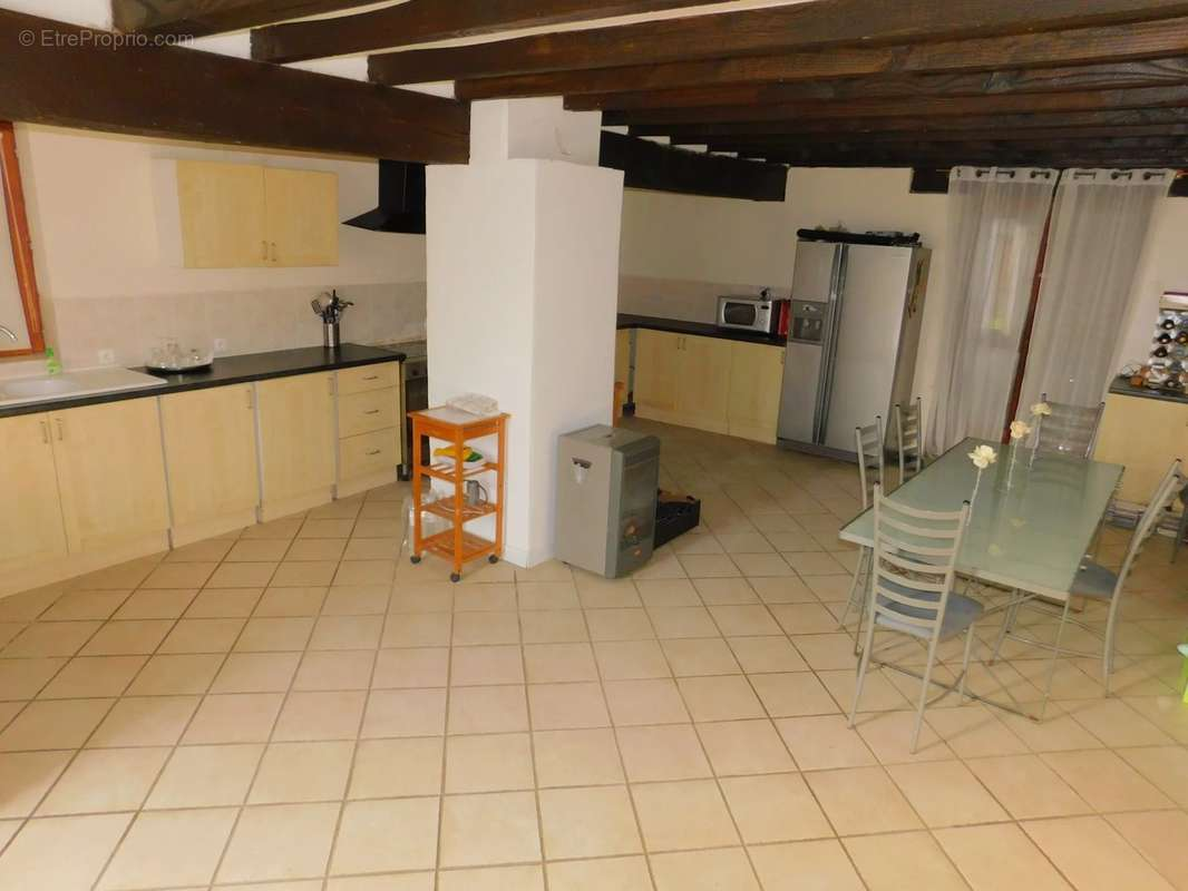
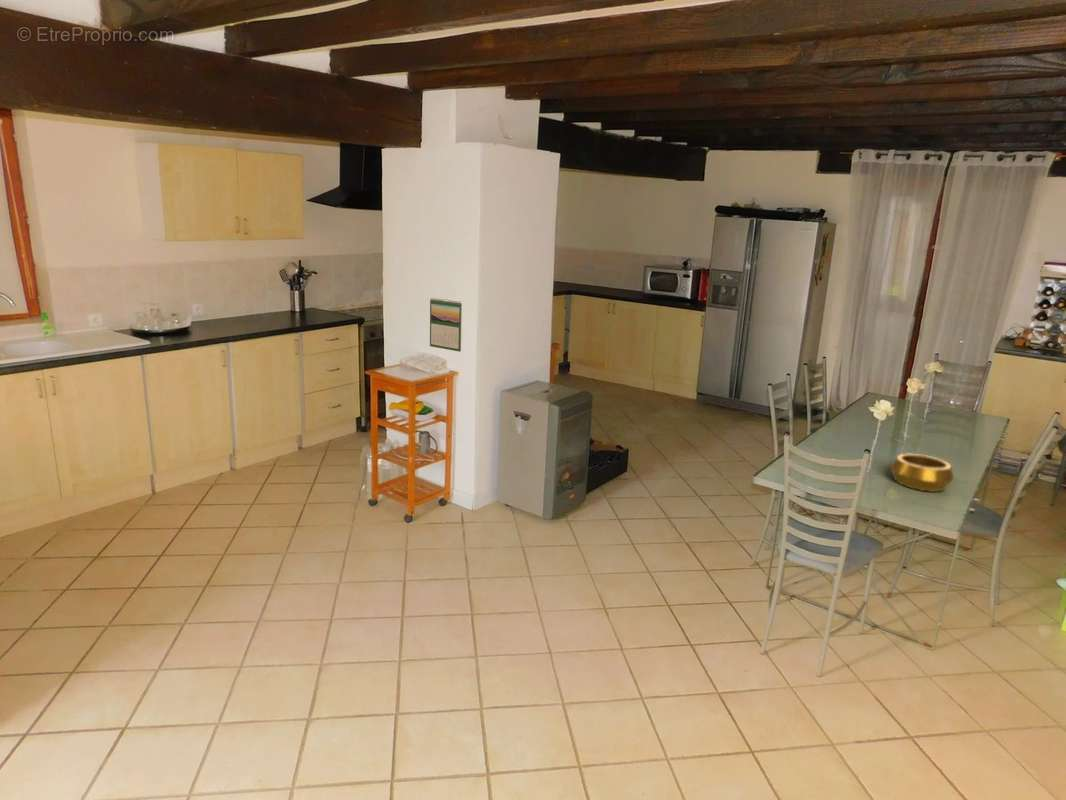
+ calendar (445, 324)
+ decorative bowl (921, 472)
